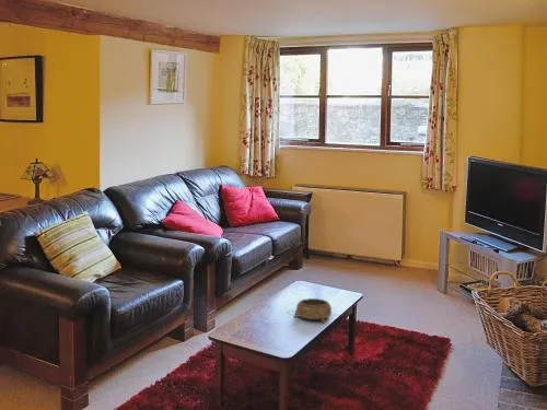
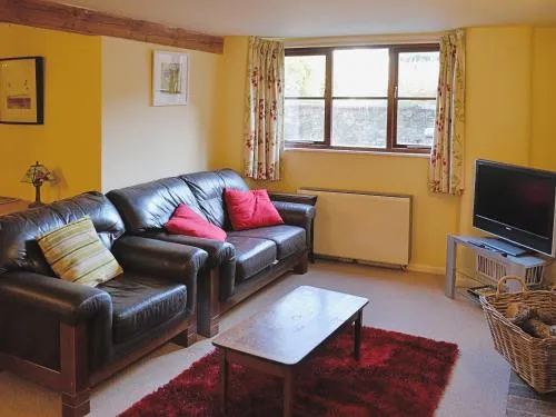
- decorative bowl (312, 309)
